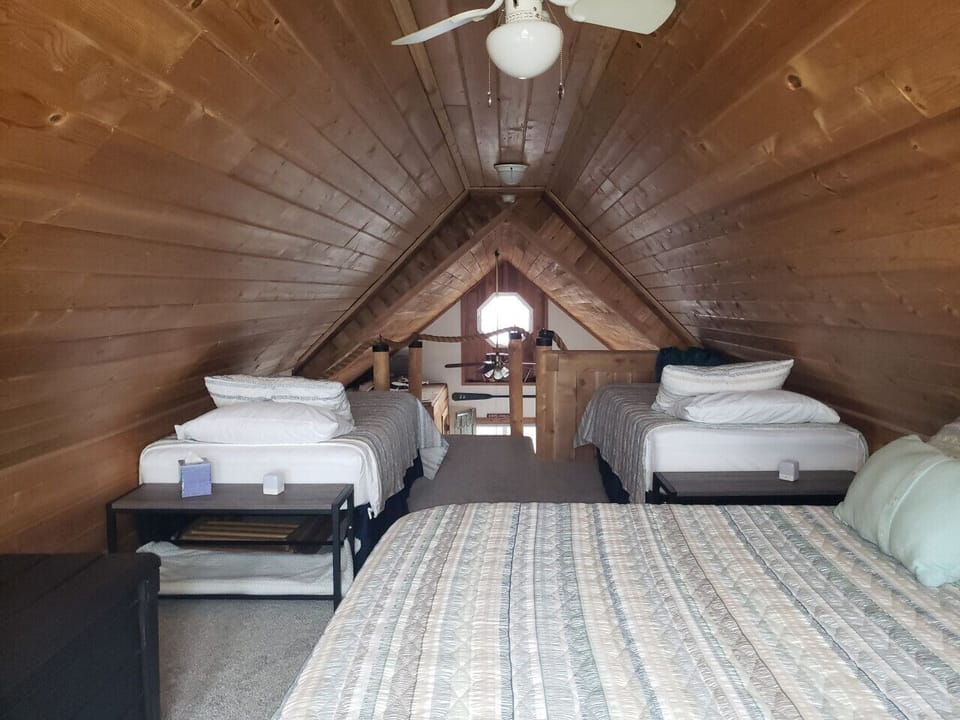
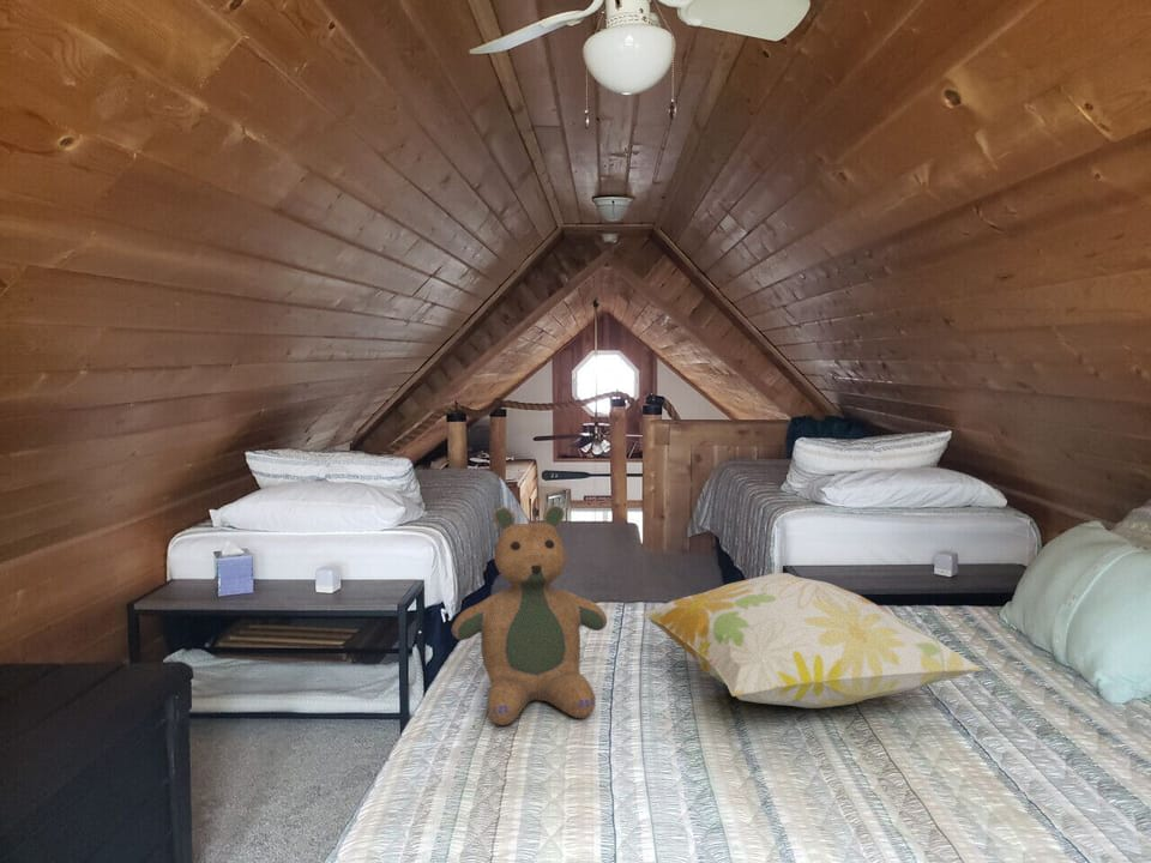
+ decorative pillow (794, 638)
+ teddy bear (534, 605)
